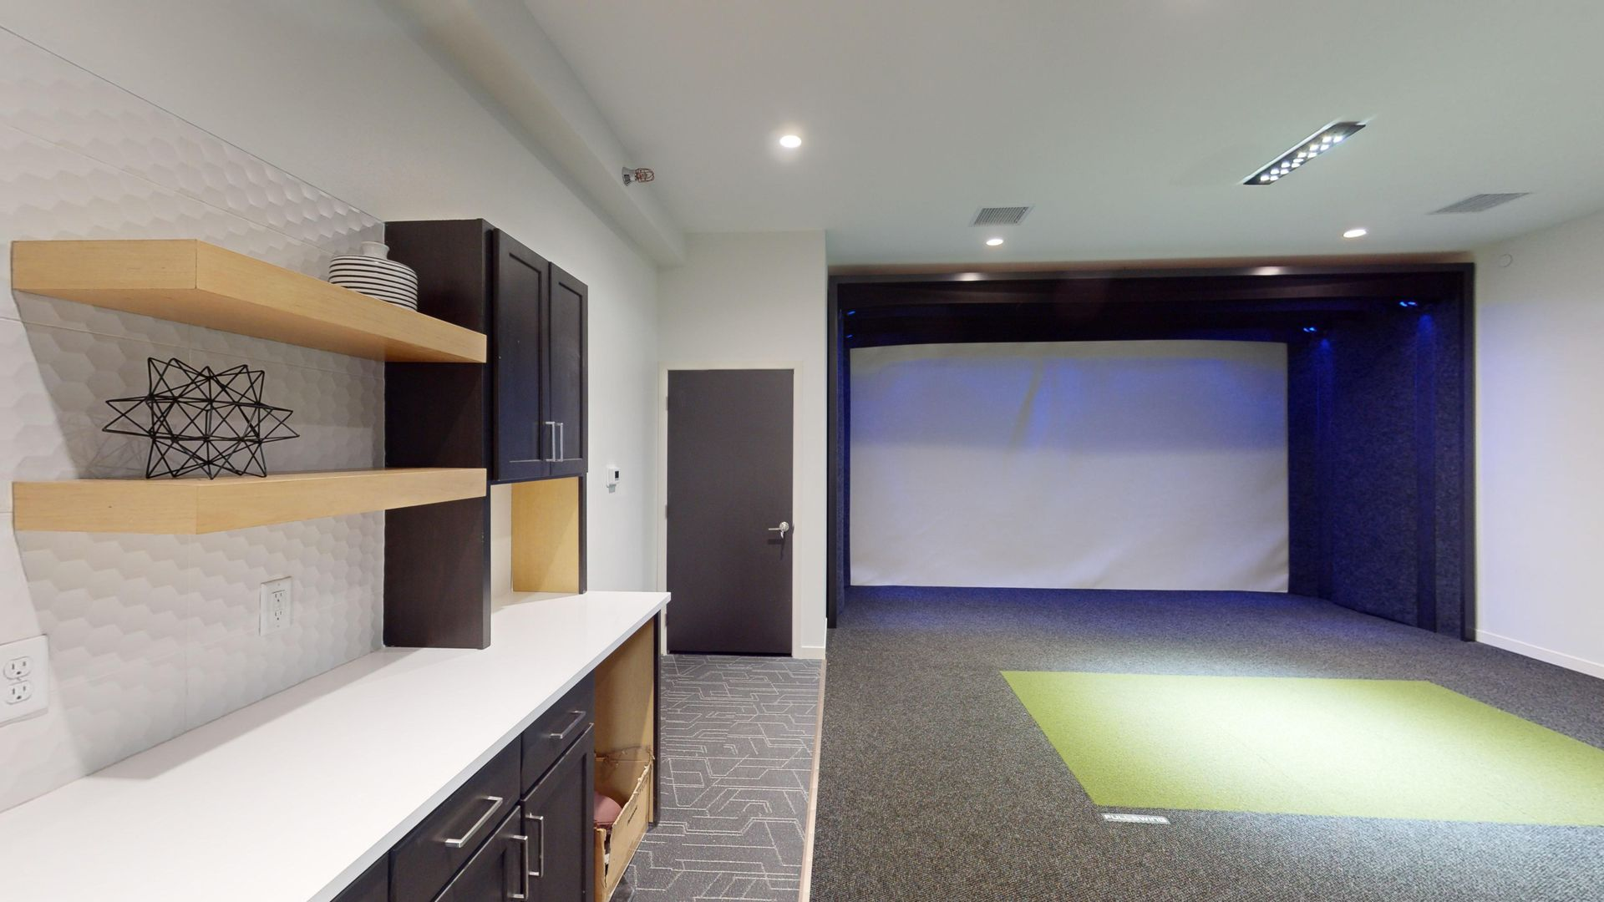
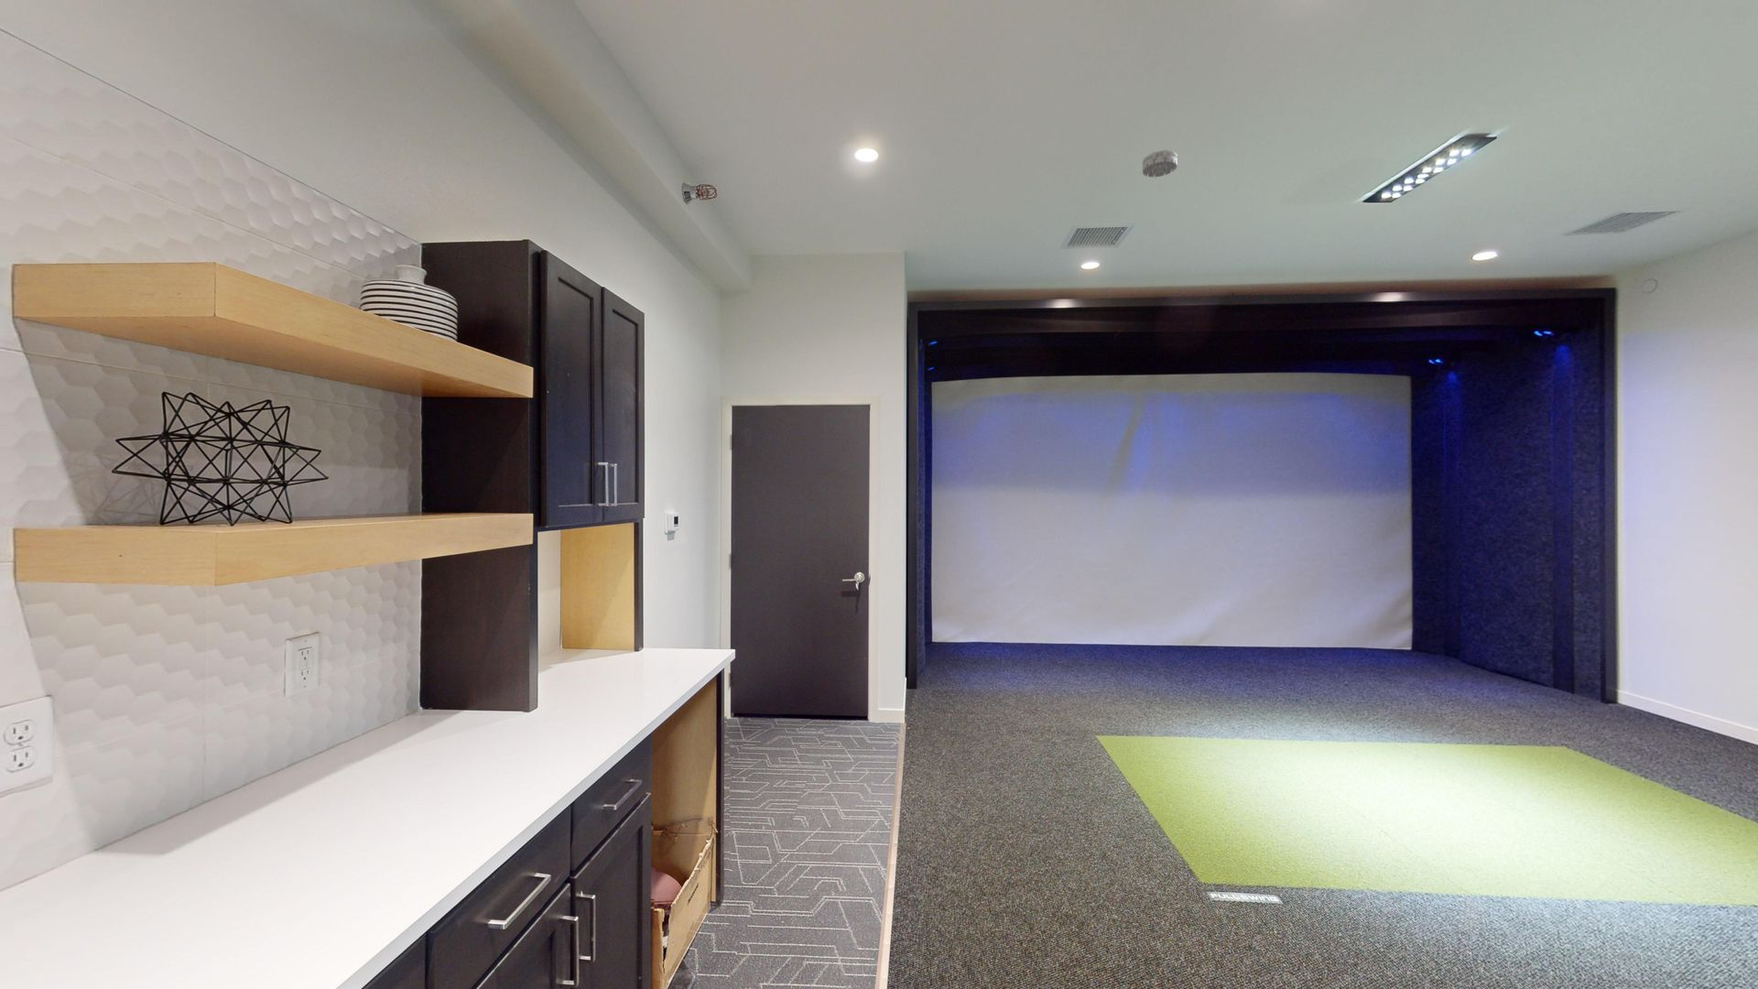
+ smoke detector (1159, 163)
